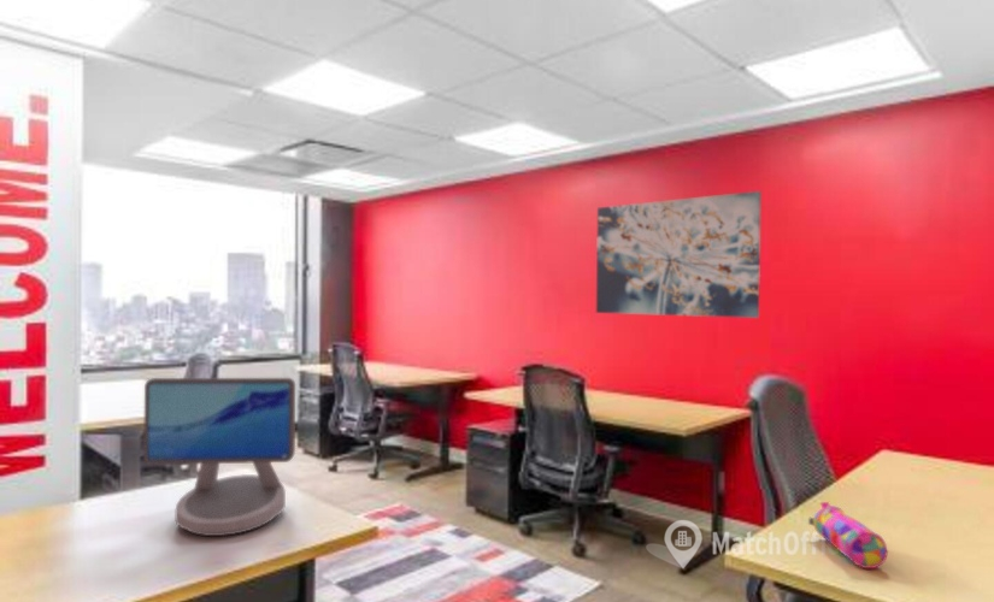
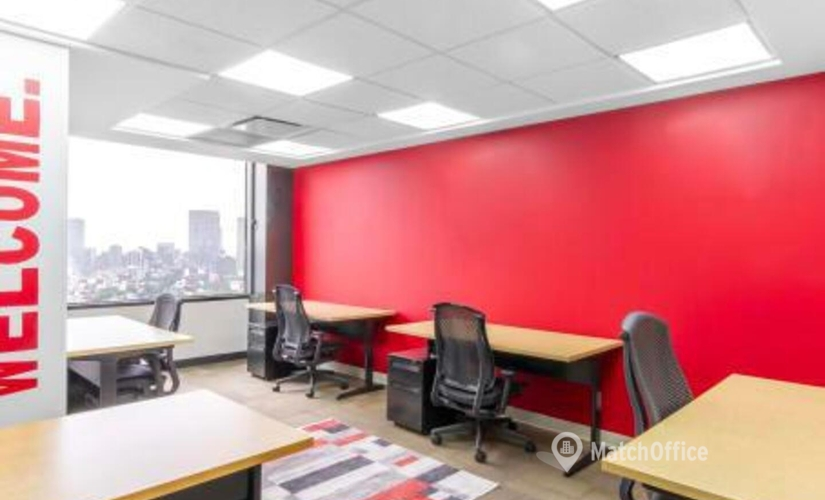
- wall art (670, 258)
- computer monitor (233, 445)
- pencil case (846, 533)
